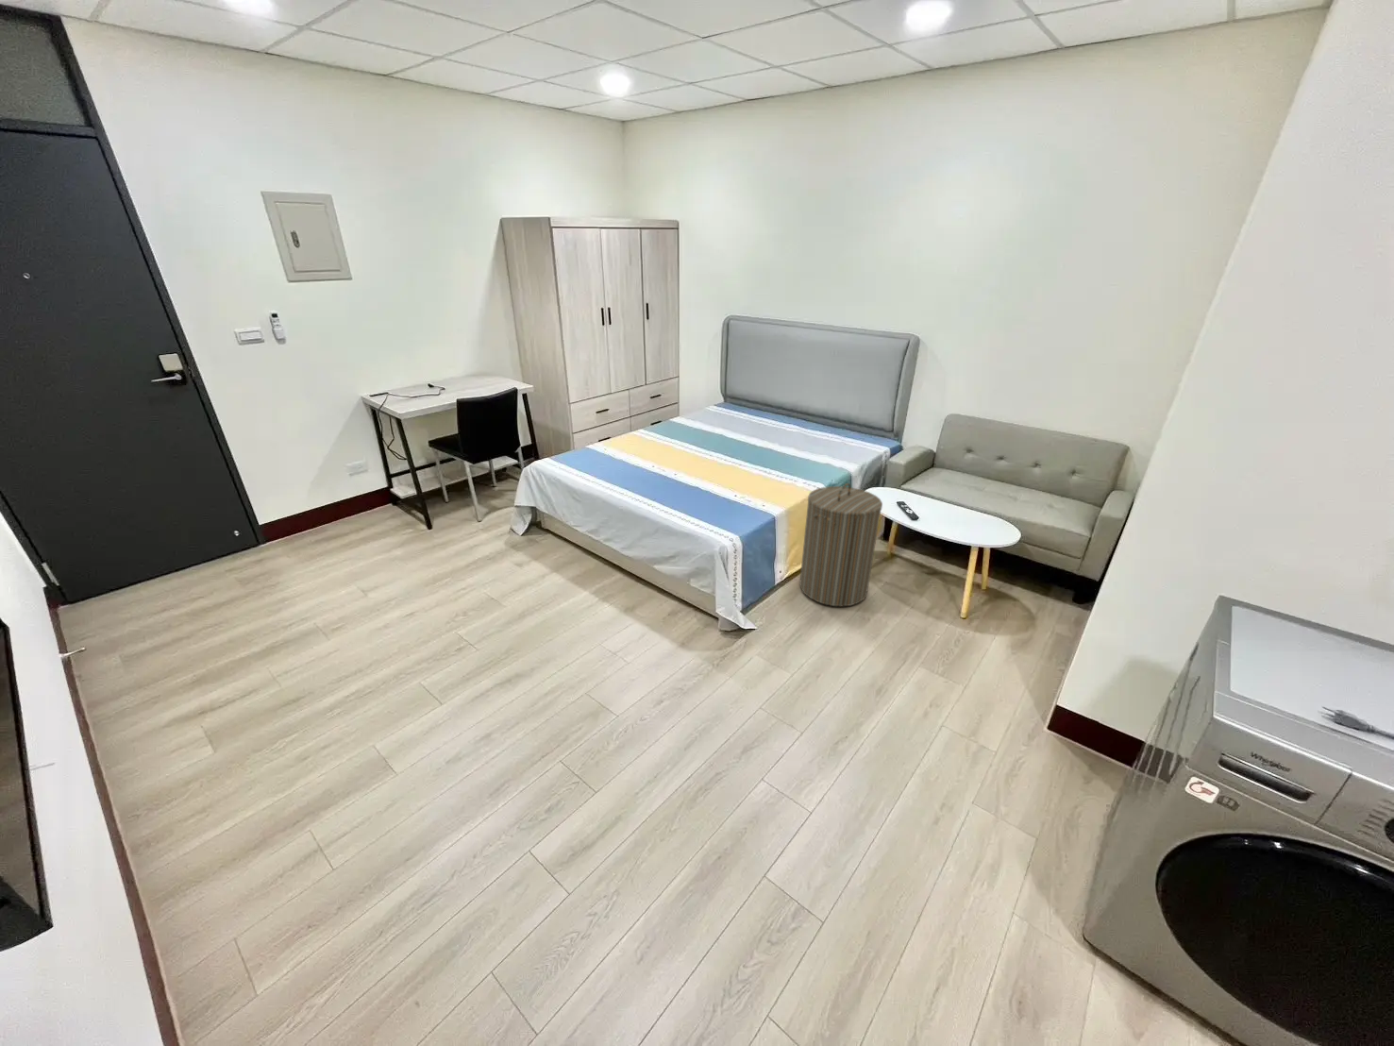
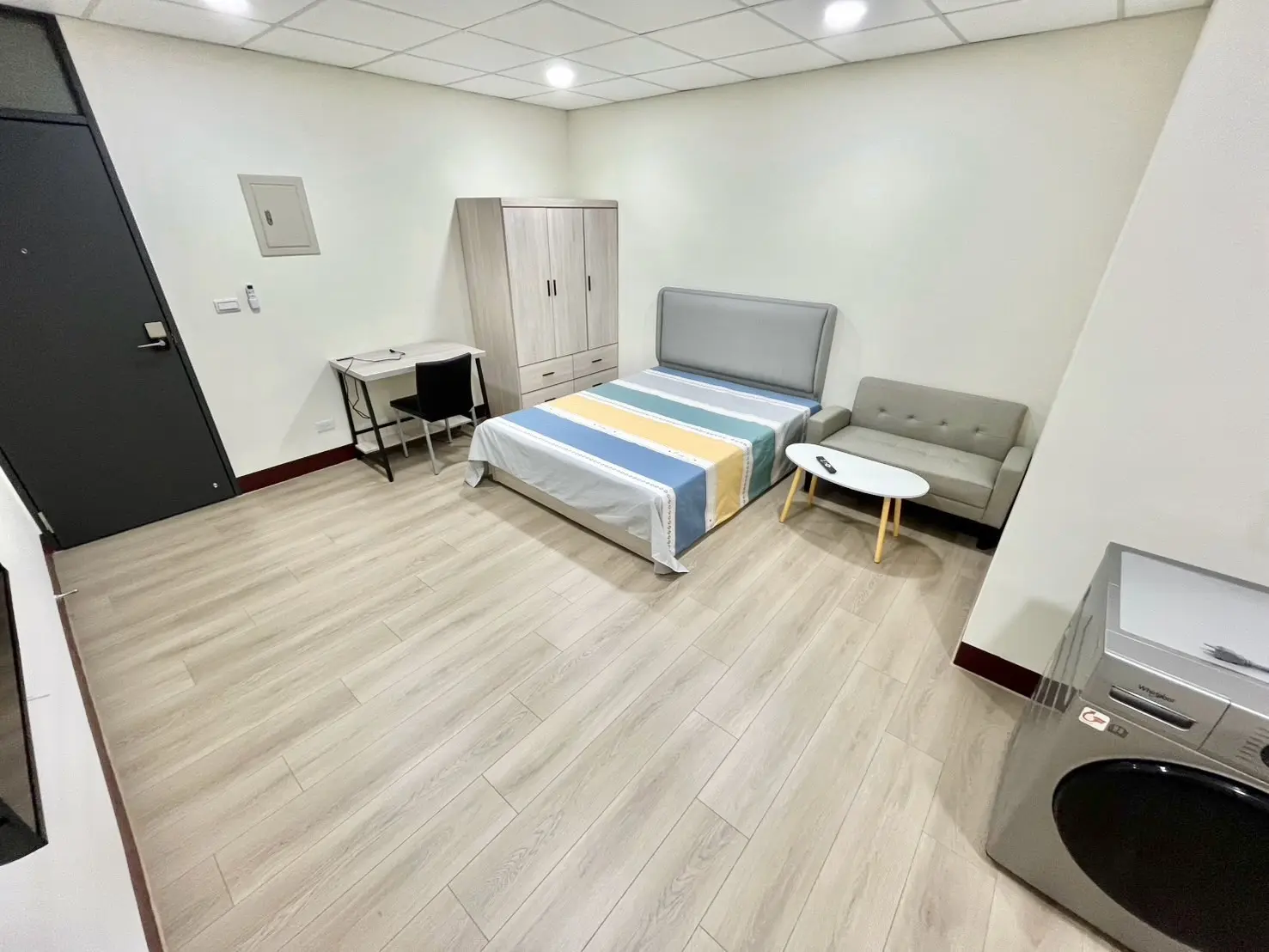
- laundry hamper (839, 538)
